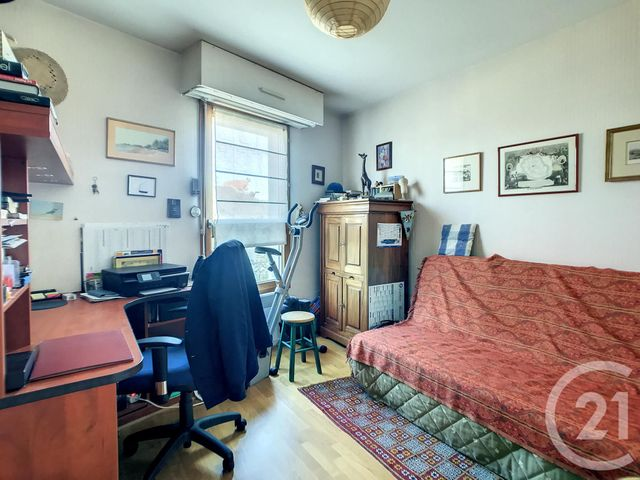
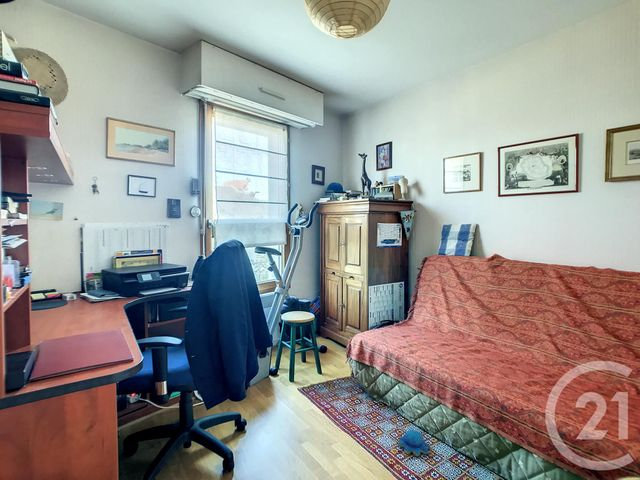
+ plush toy (414, 438)
